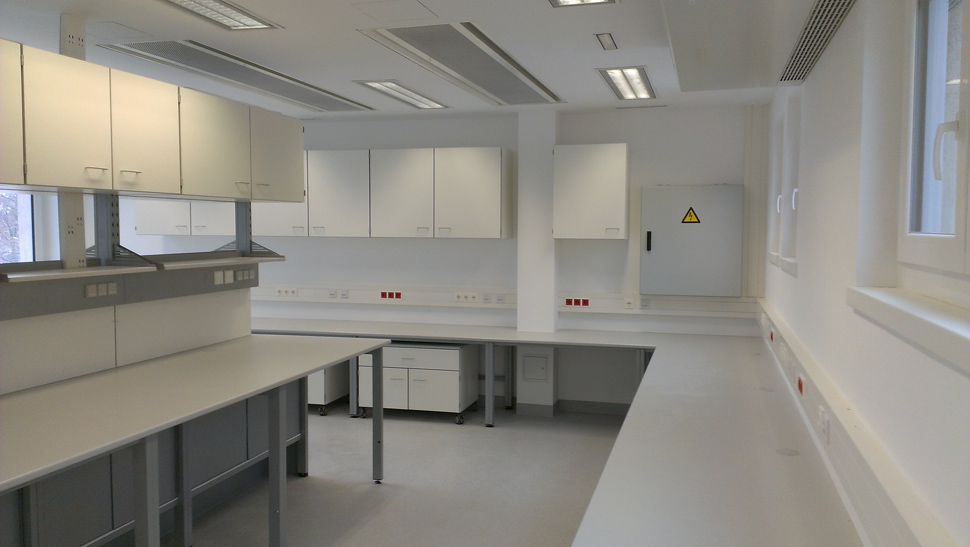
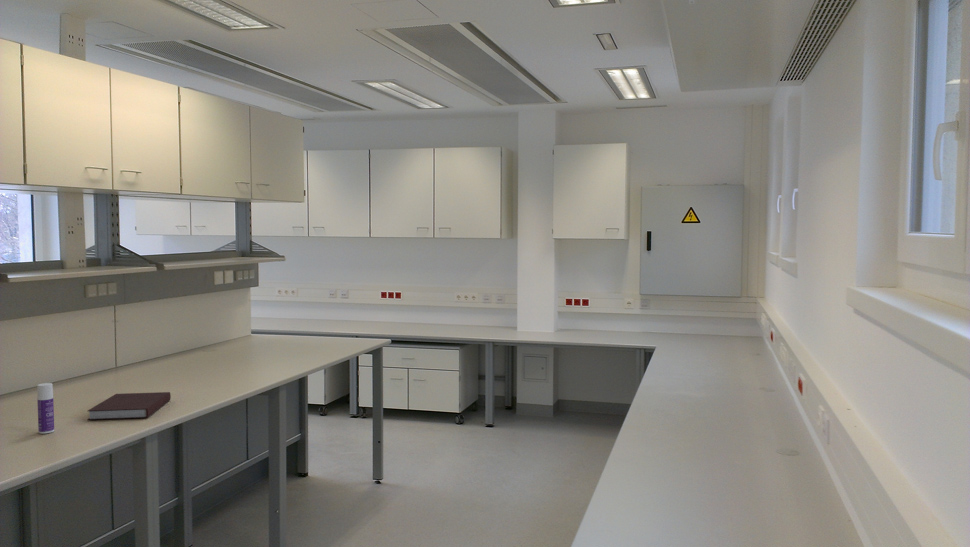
+ bottle (45, 408)
+ notebook (131, 405)
